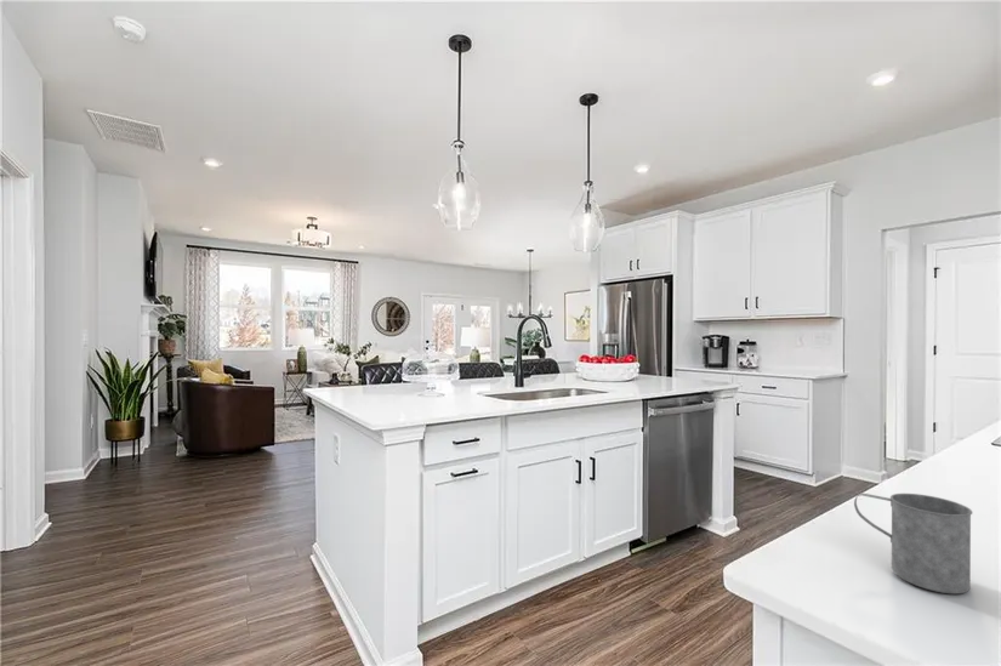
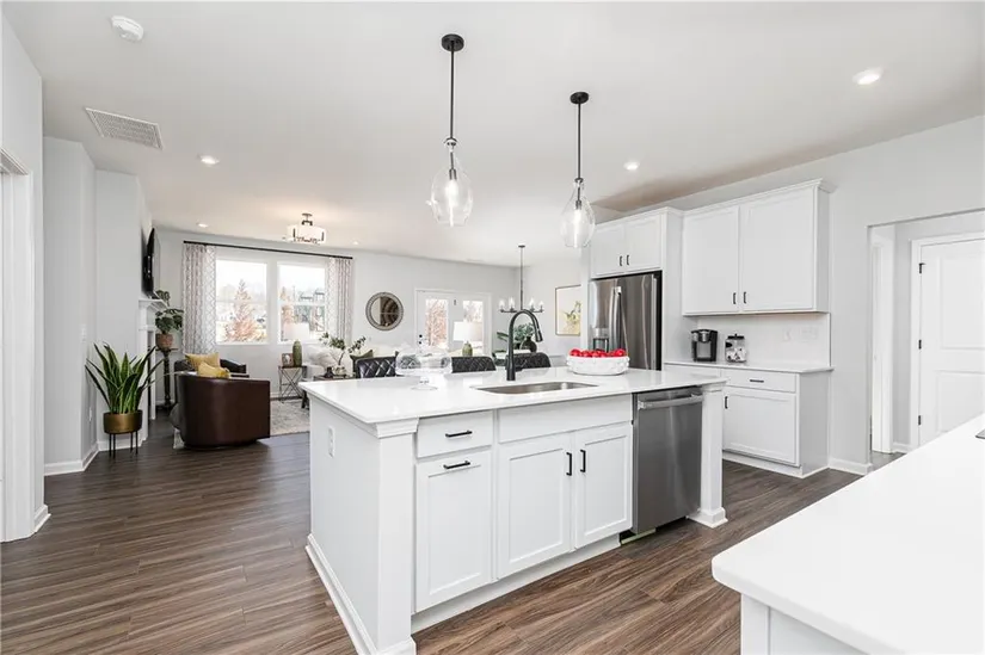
- mug (909, 536)
